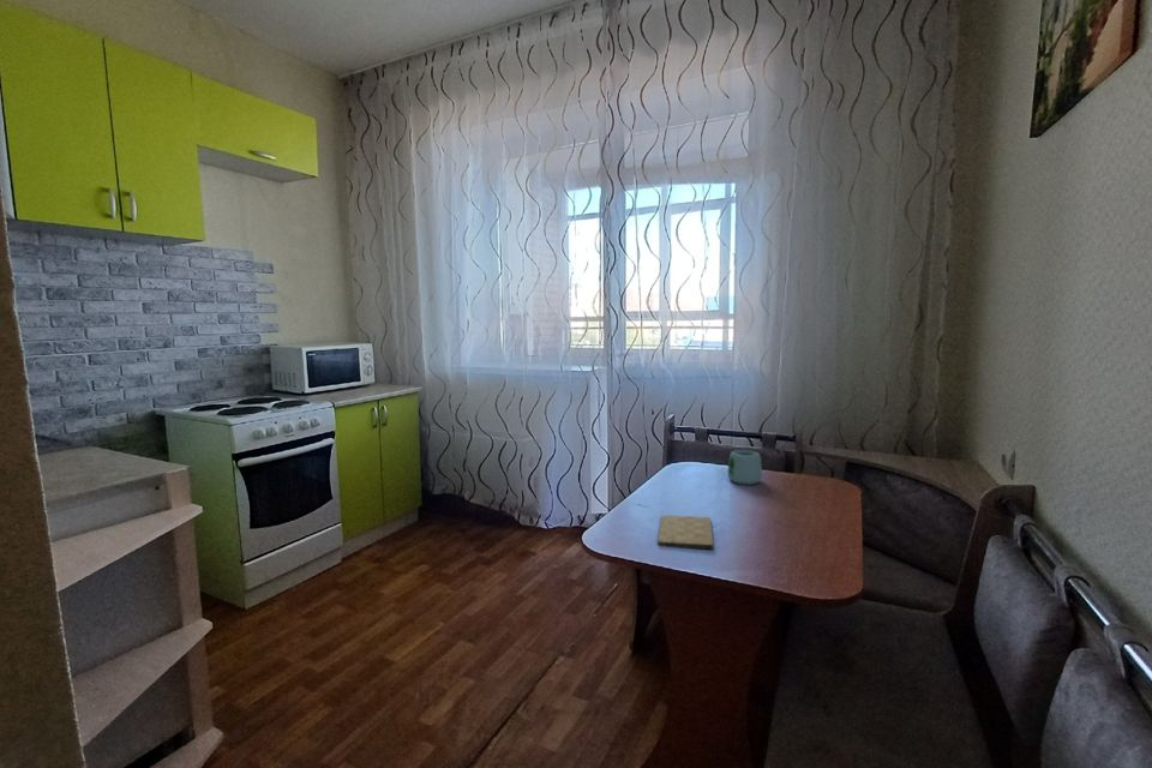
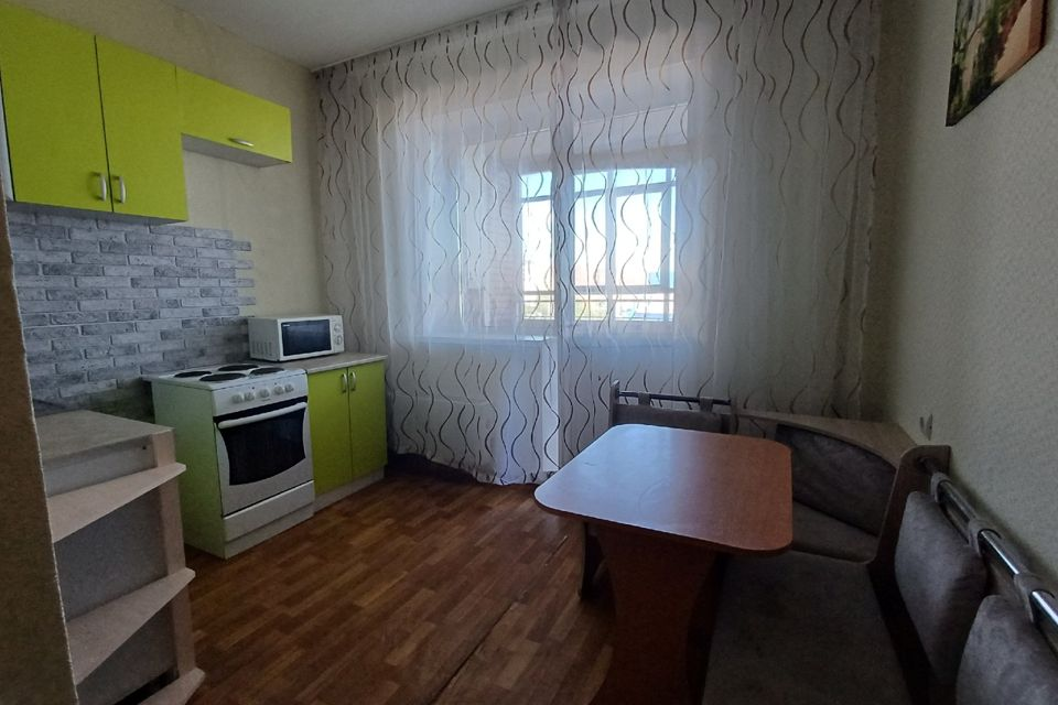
- mug (742, 464)
- cutting board (685, 530)
